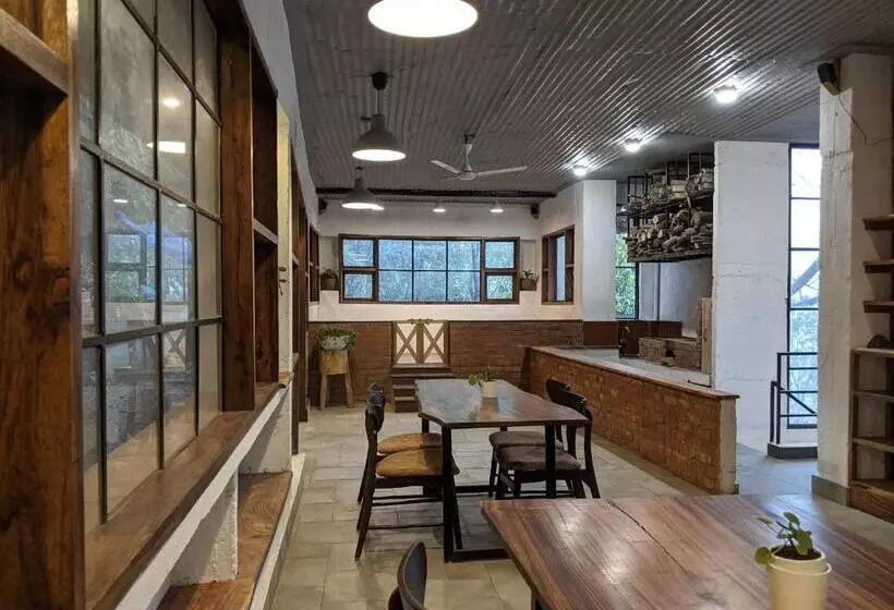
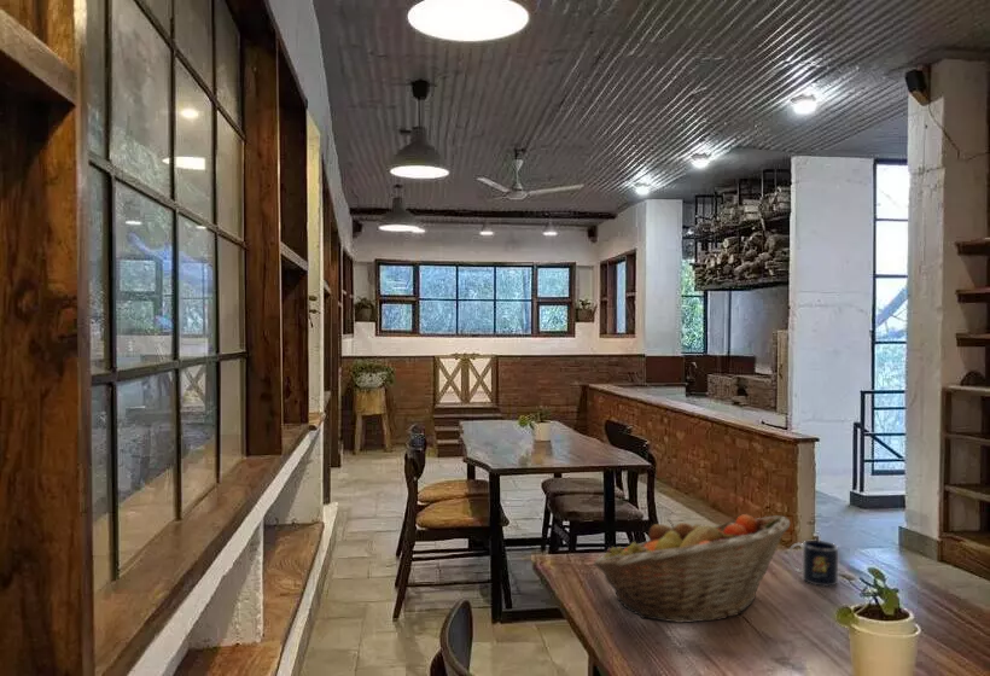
+ fruit basket (692, 556)
+ mug (811, 560)
